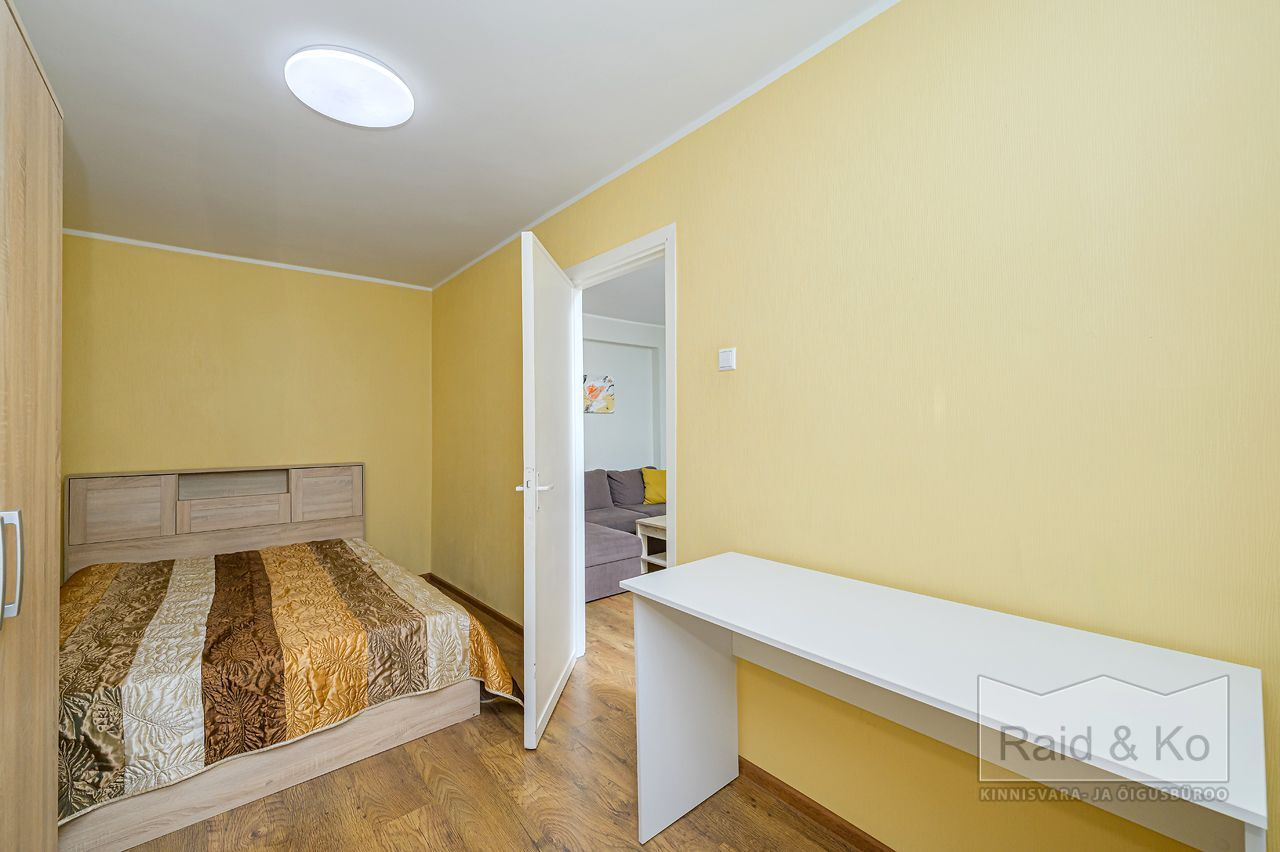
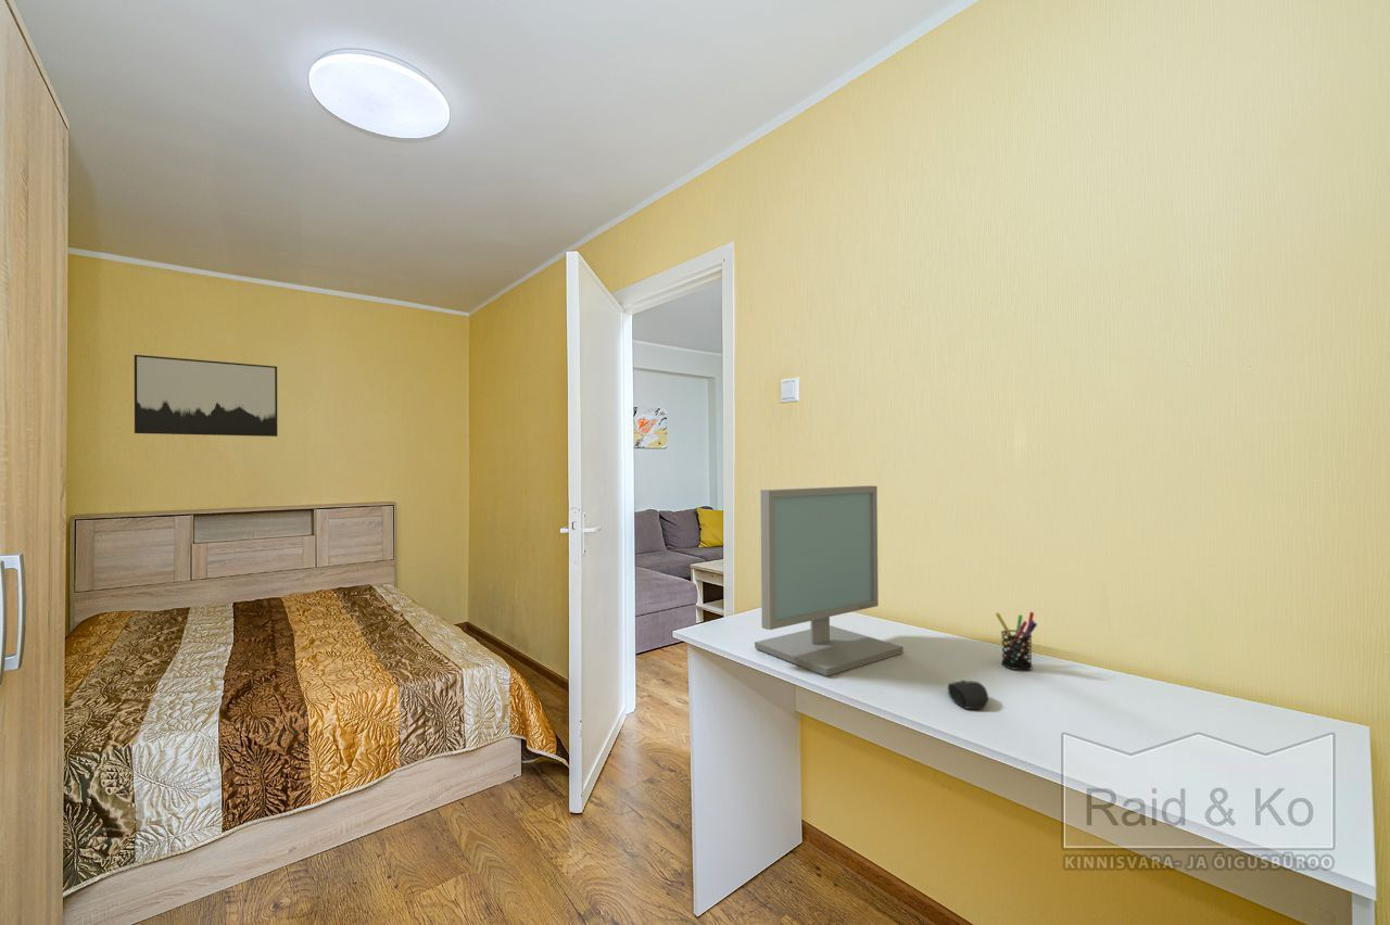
+ wall art (210, 397)
+ pen holder (1019, 637)
+ mouse (966, 690)
+ computer monitor (826, 569)
